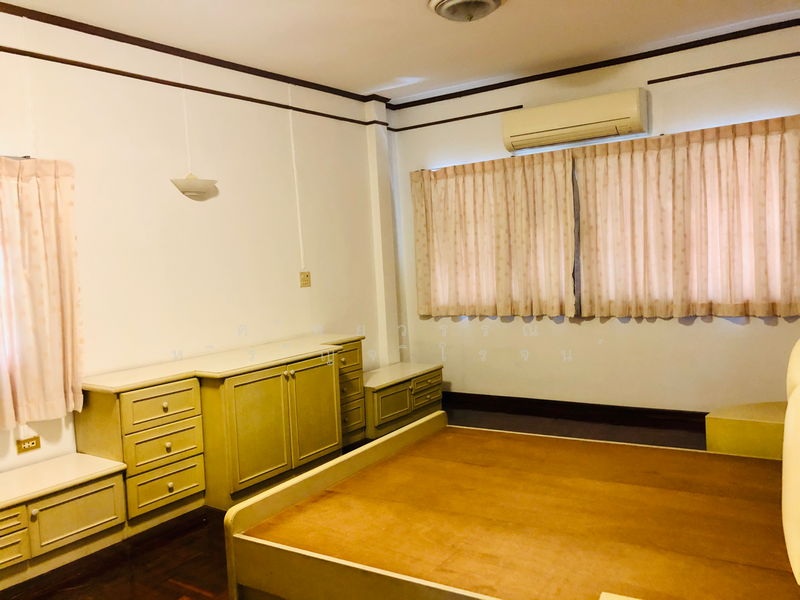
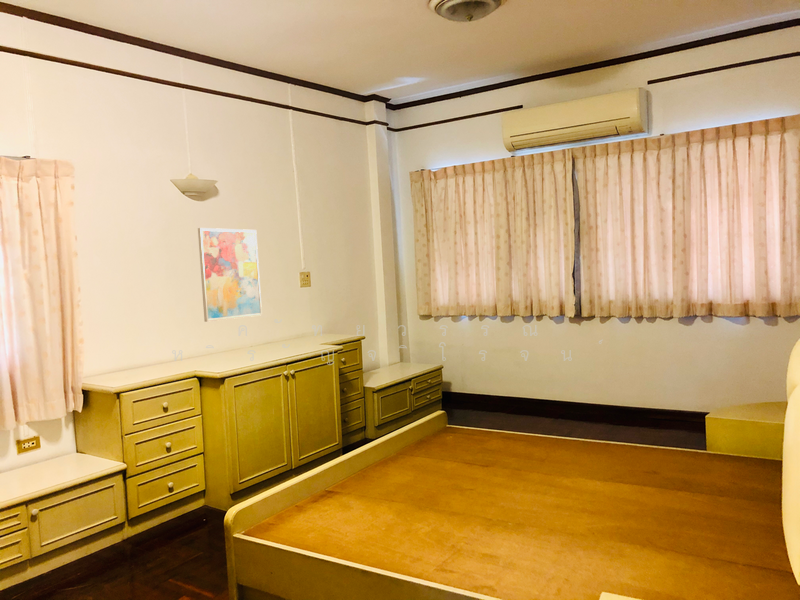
+ wall art (231, 273)
